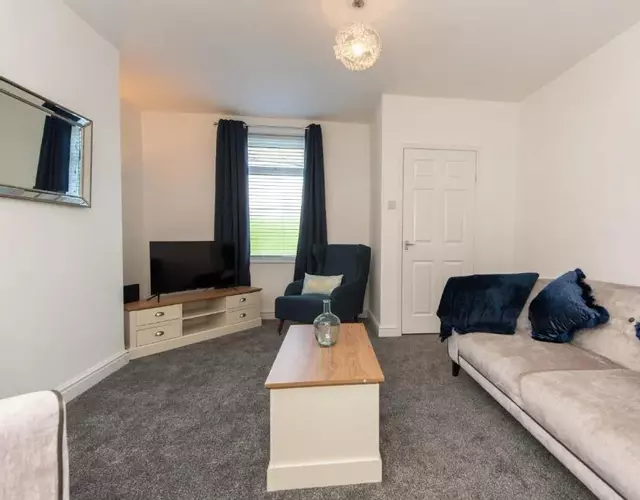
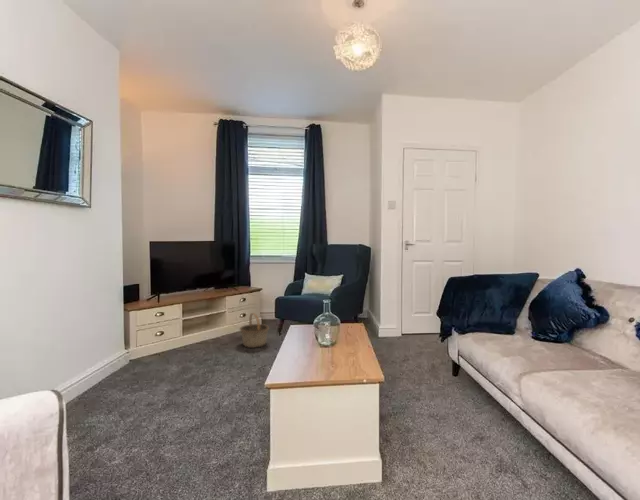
+ basket (254, 328)
